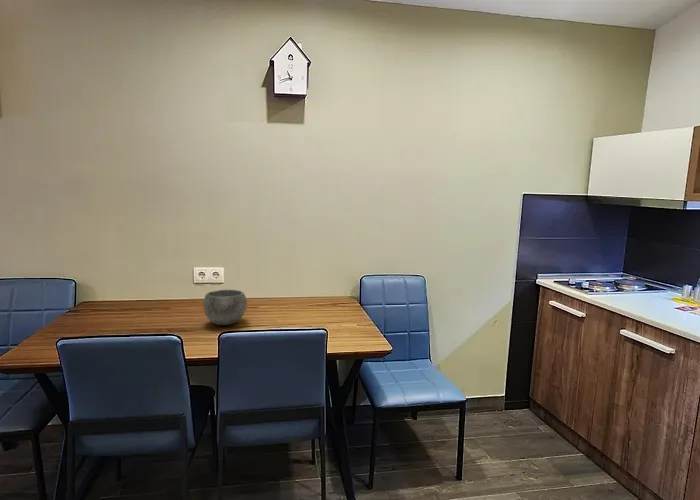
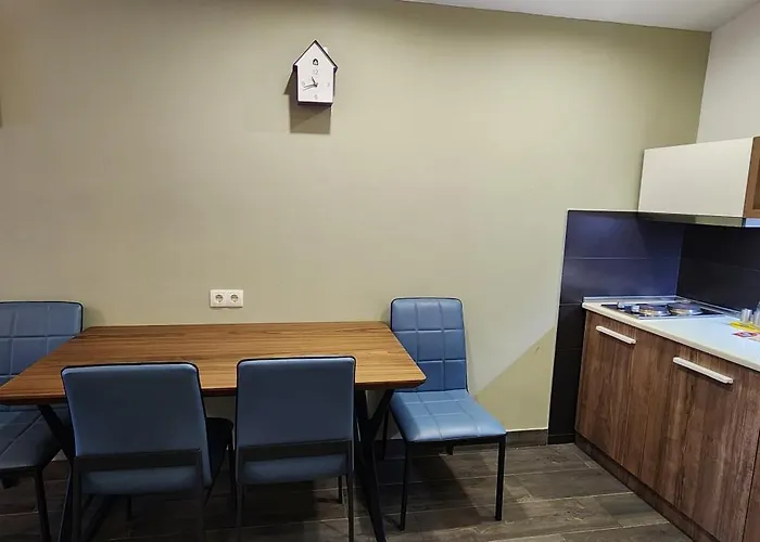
- bowl (225, 308)
